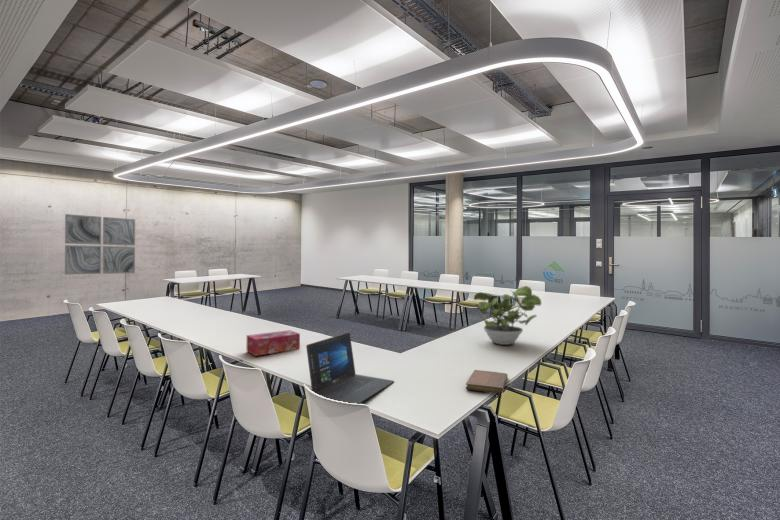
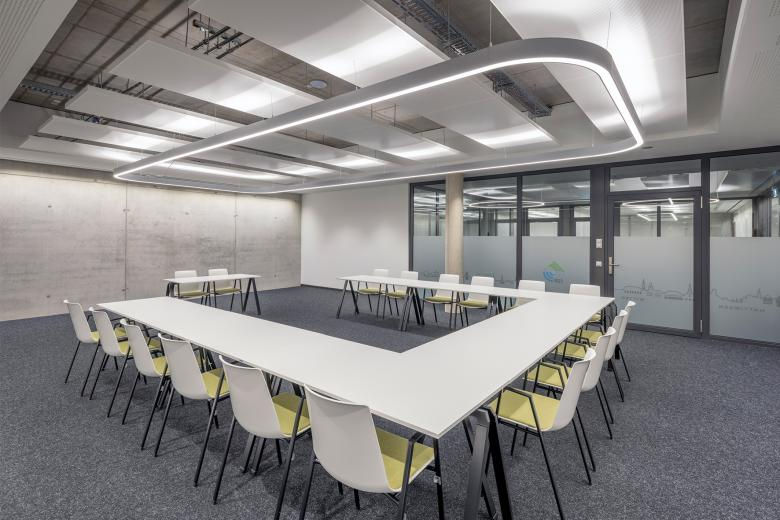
- notebook (487, 380)
- wall art (100, 244)
- tissue box (273, 342)
- laptop (352, 364)
- potted plant (505, 315)
